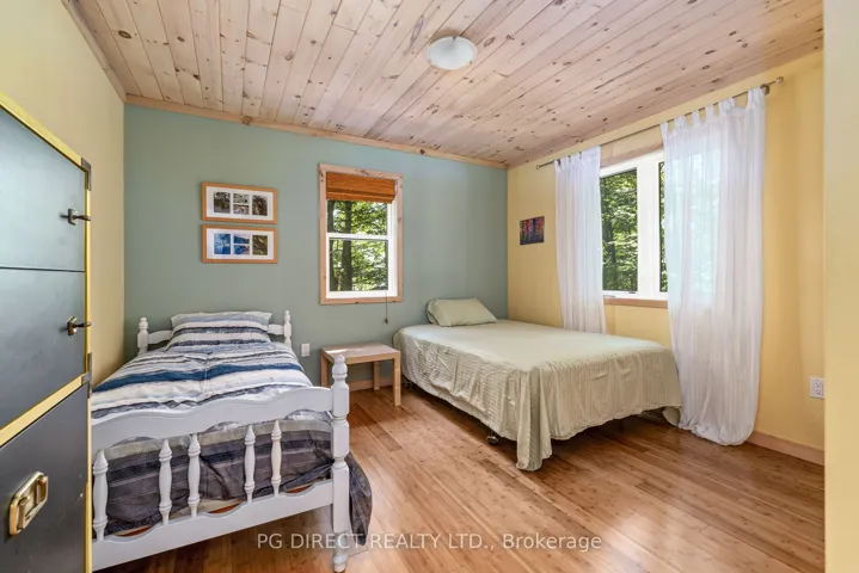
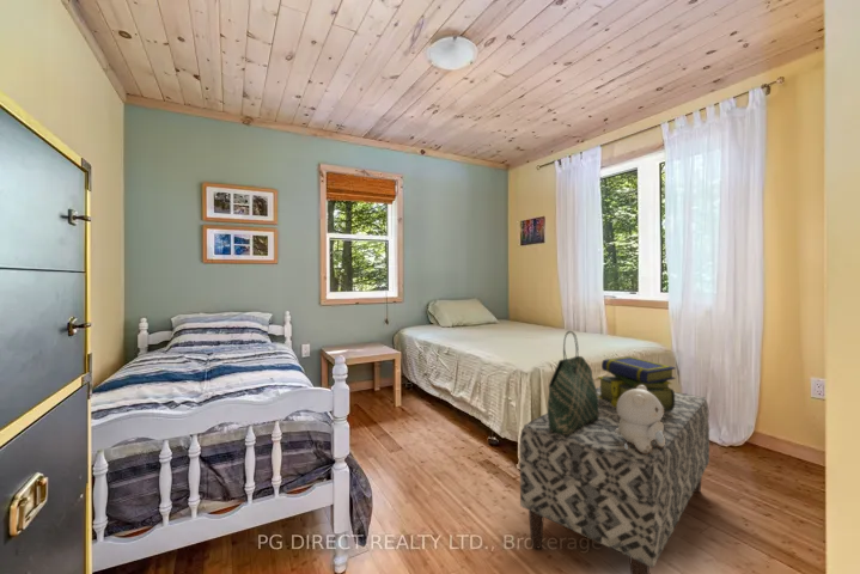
+ bench (624, 462)
+ stack of books (636, 383)
+ tote bag (573, 378)
+ teddy bear (638, 416)
